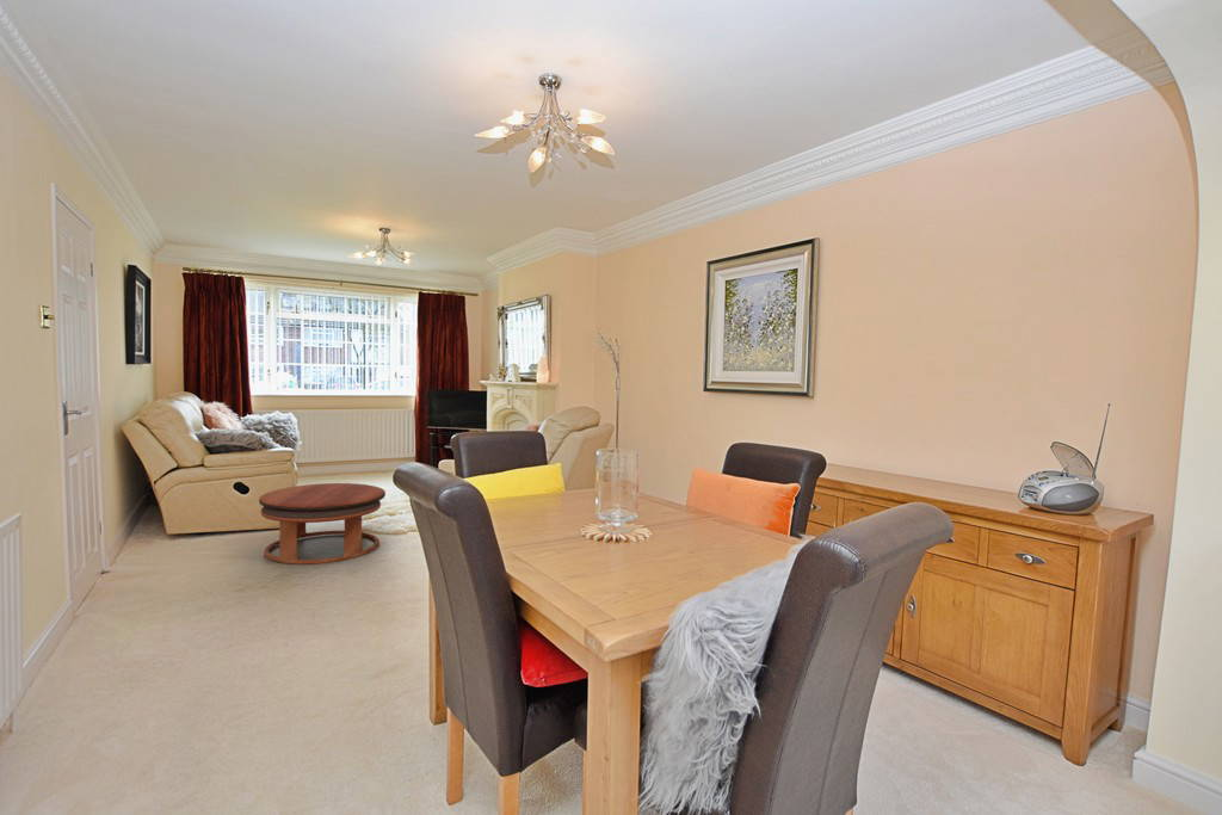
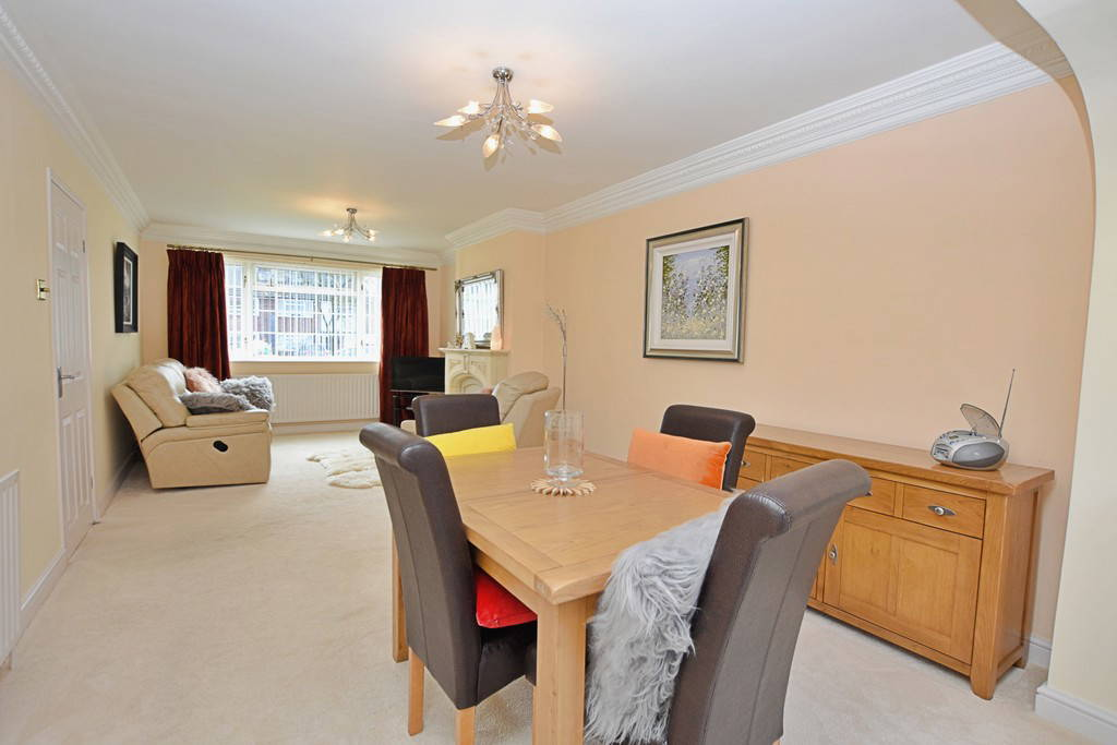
- coffee table (323, 520)
